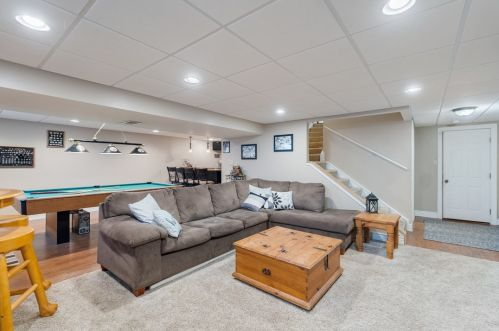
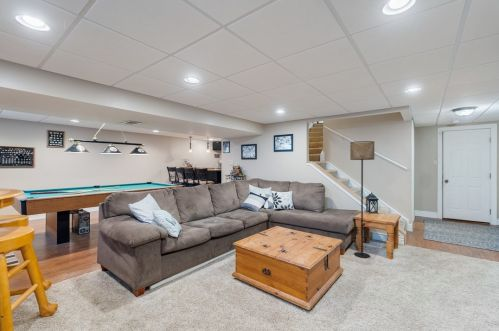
+ floor lamp (362, 198)
